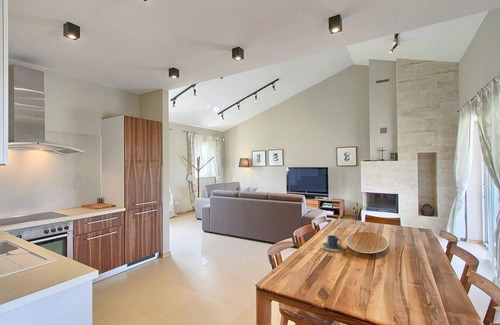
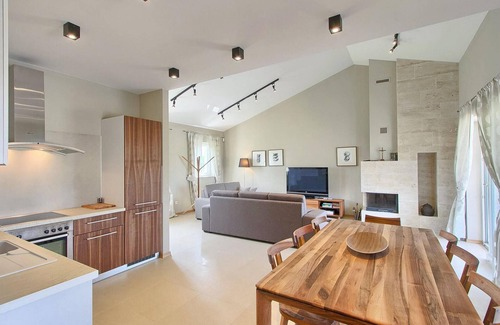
- cup (332, 242)
